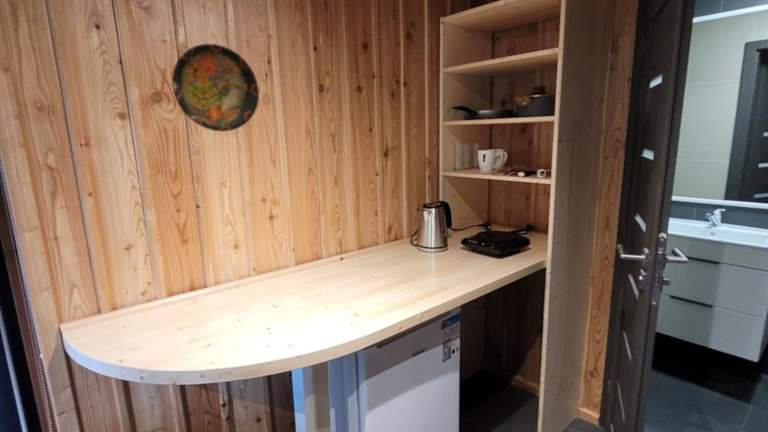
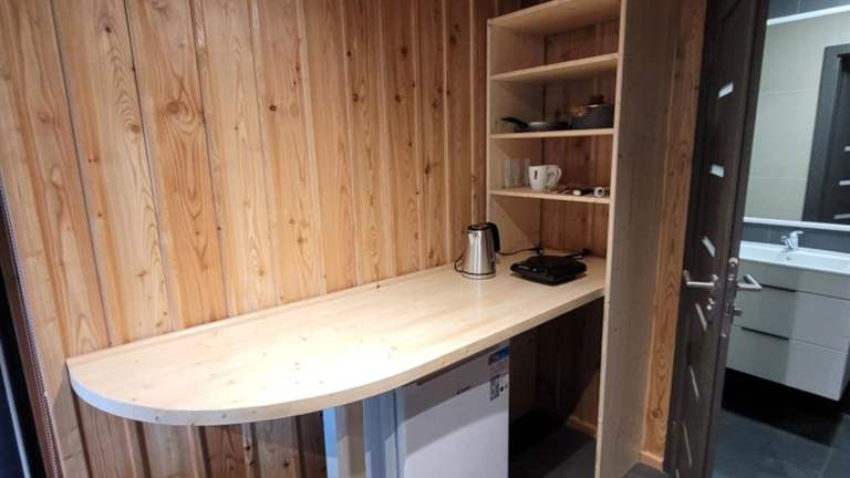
- decorative plate (217, 88)
